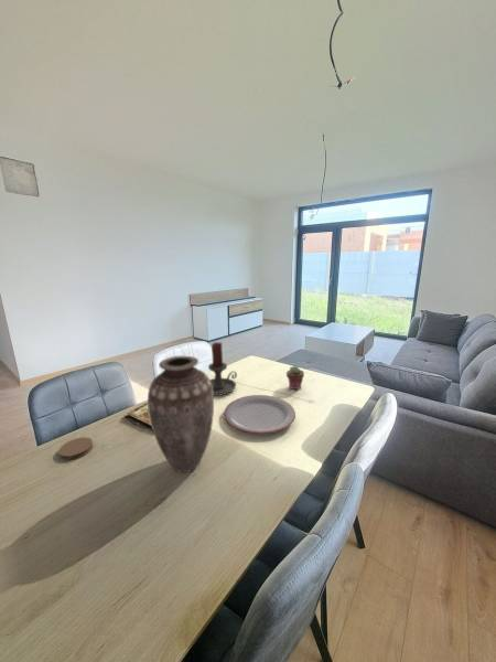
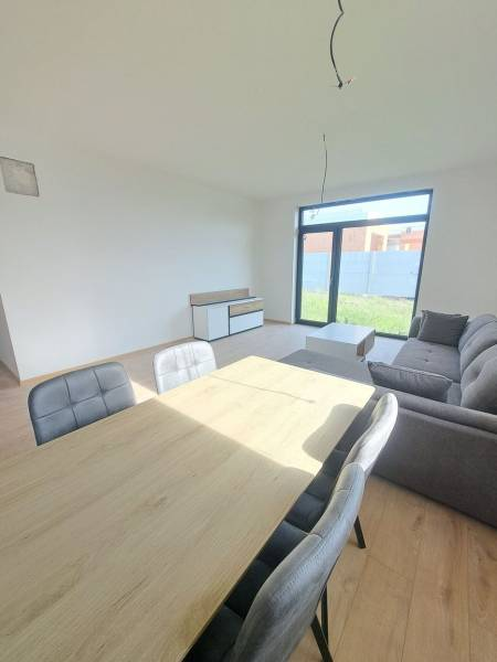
- book (148, 408)
- vase (183, 415)
- plate (259, 414)
- potted succulent (294, 376)
- candle holder (220, 364)
- coaster (76, 448)
